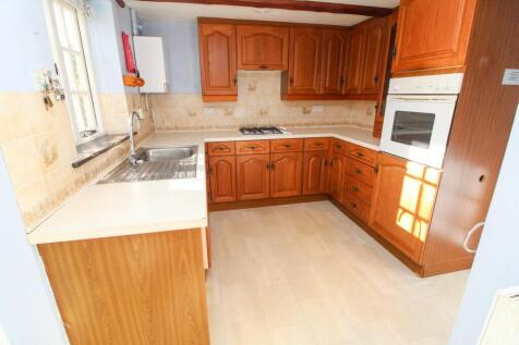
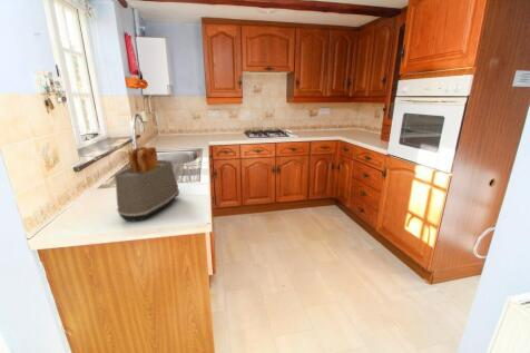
+ toaster (148, 178)
